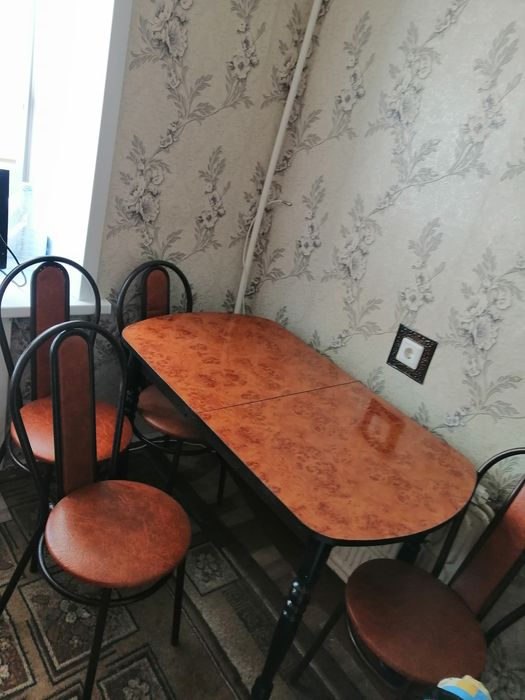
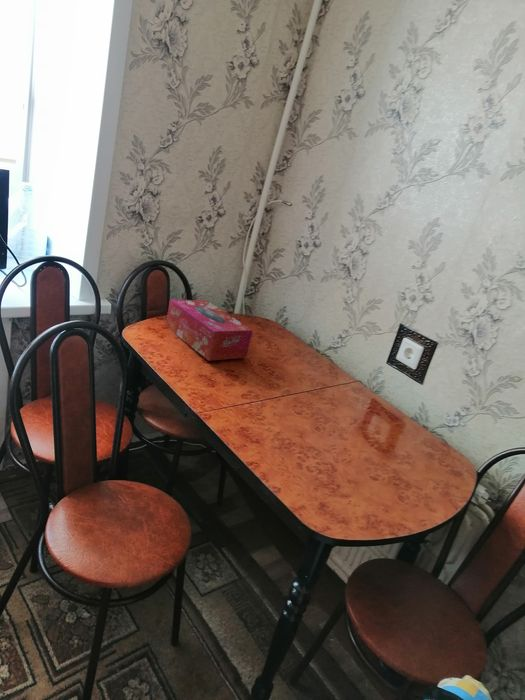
+ tissue box (207, 328)
